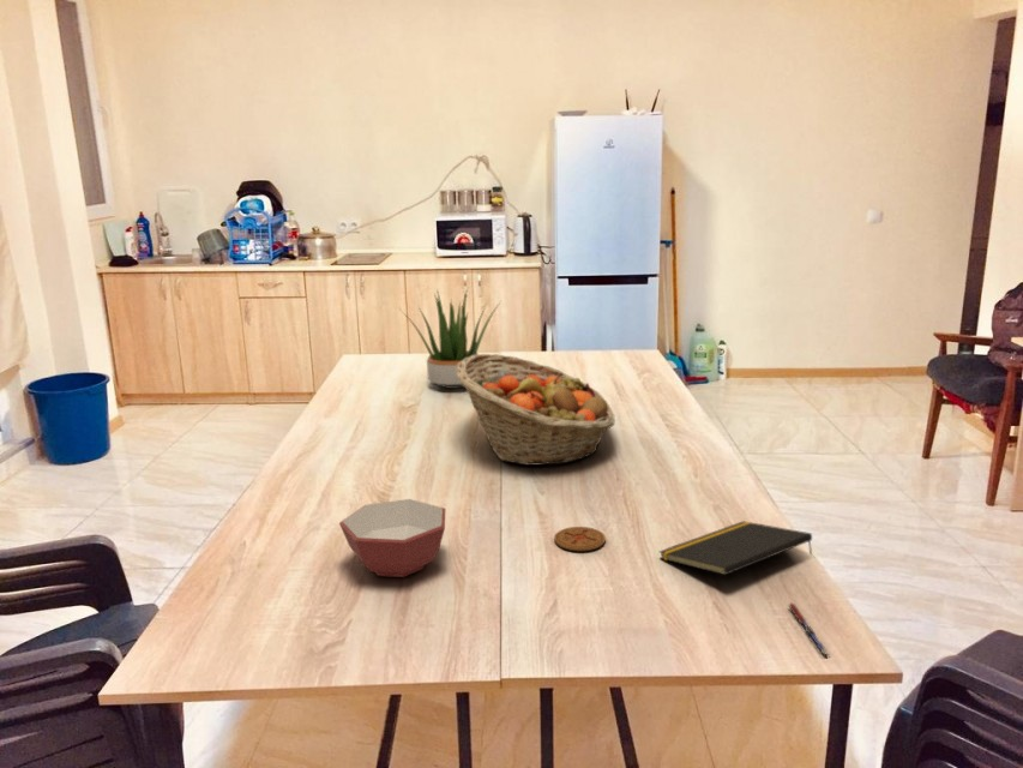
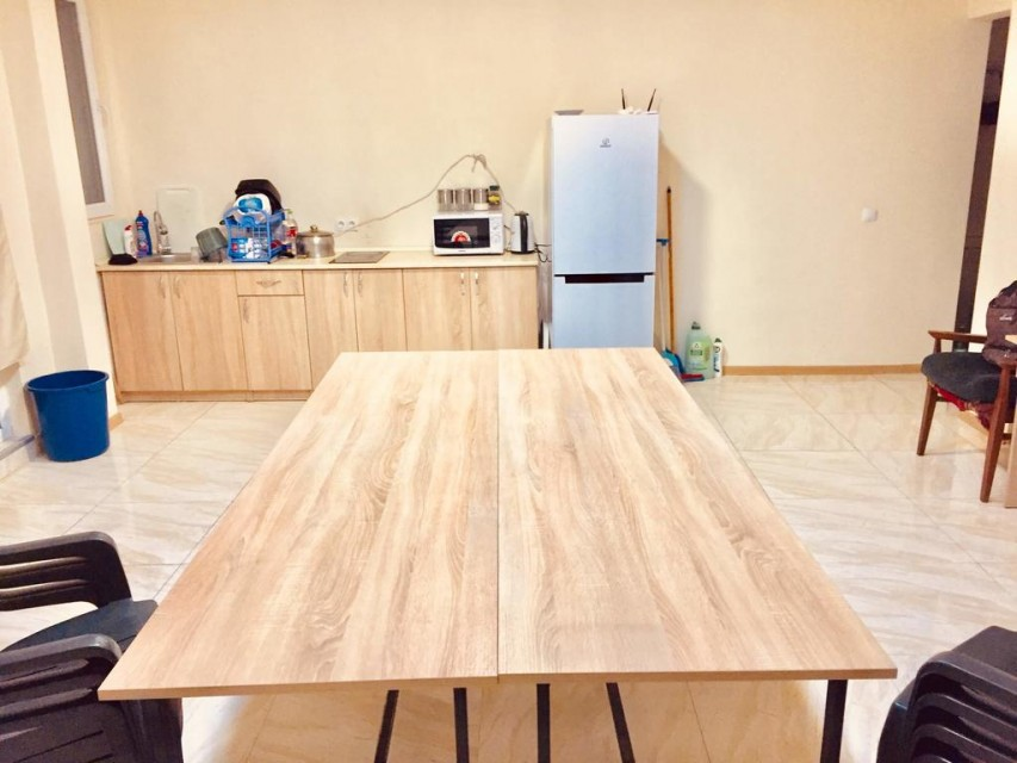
- coaster (579, 538)
- bowl (397, 540)
- pen (807, 626)
- fruit basket (535, 403)
- notepad (734, 546)
- potted plant (452, 338)
